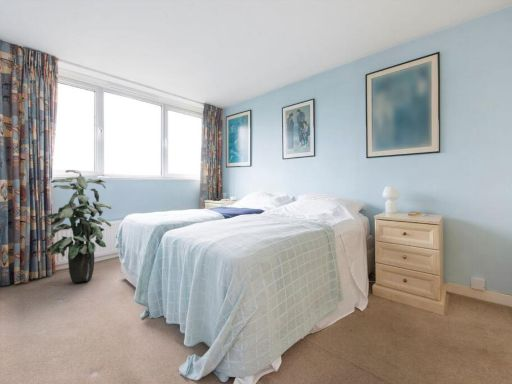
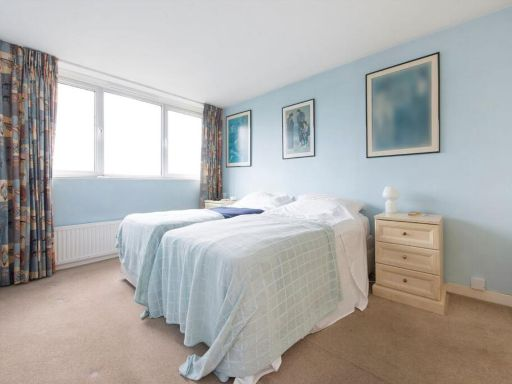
- indoor plant (78, 225)
